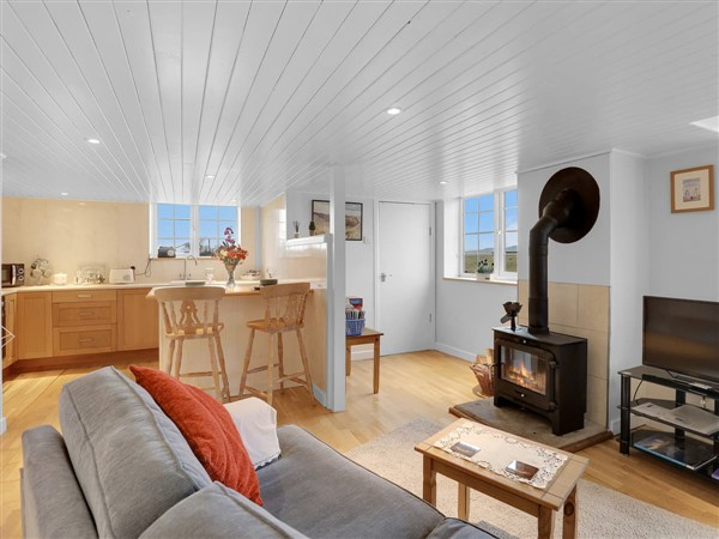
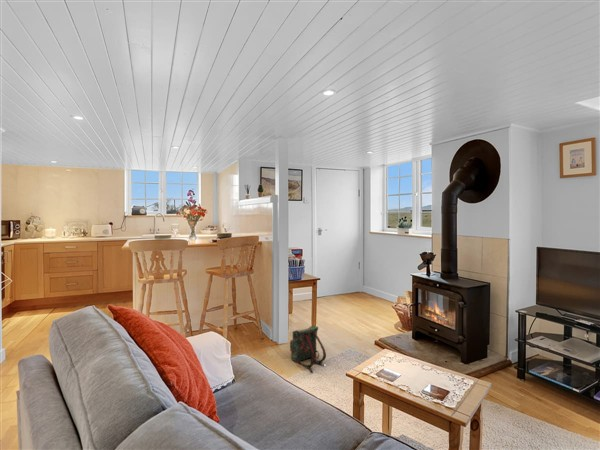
+ backpack (308, 345)
